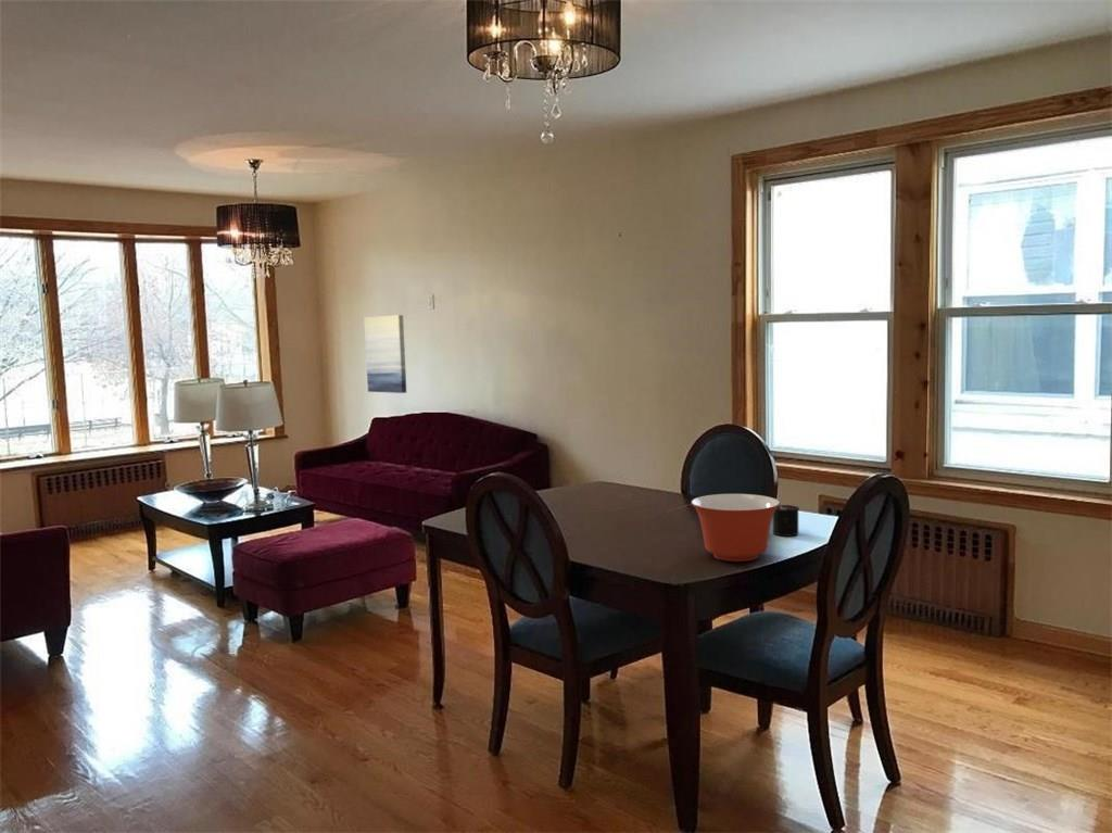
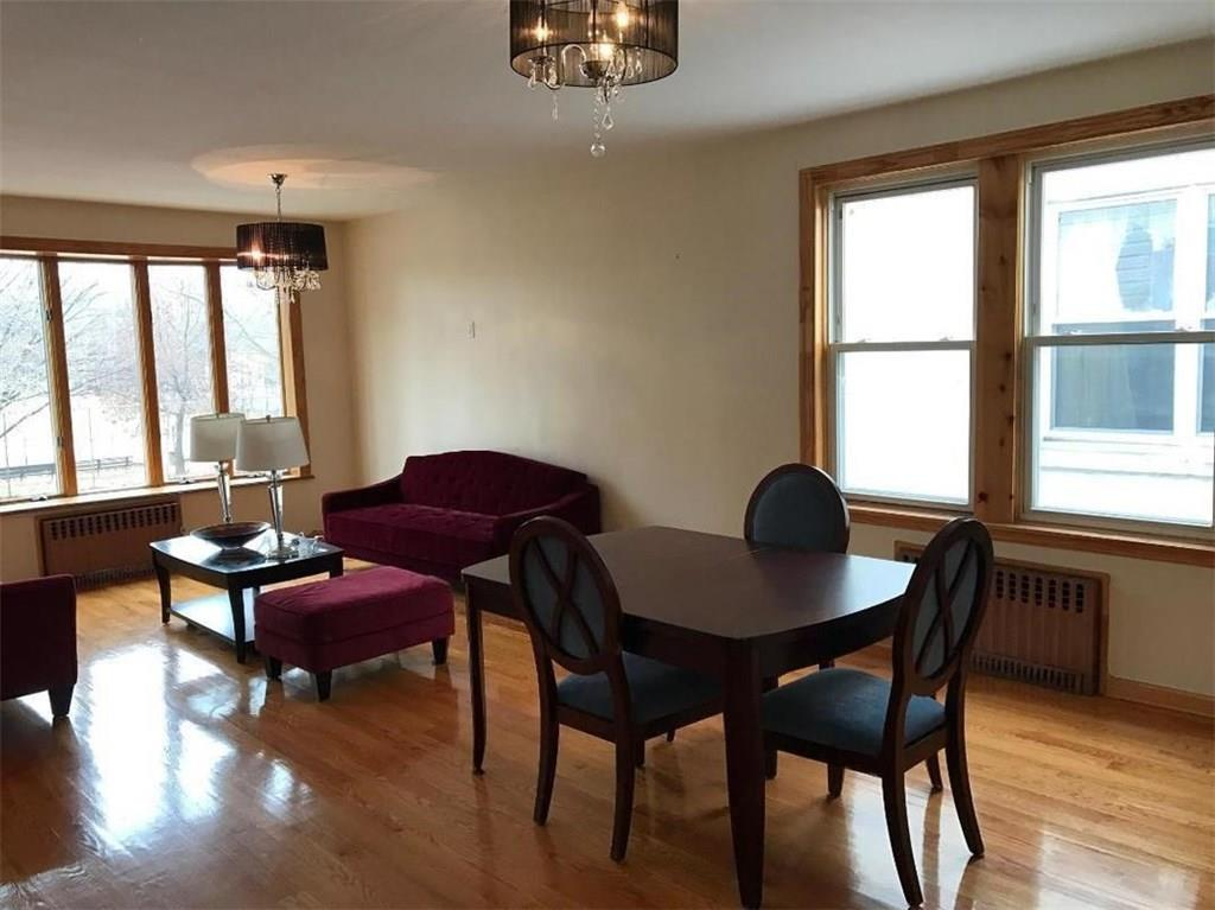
- wall art (384, 354)
- candle (785, 514)
- mixing bowl (735, 528)
